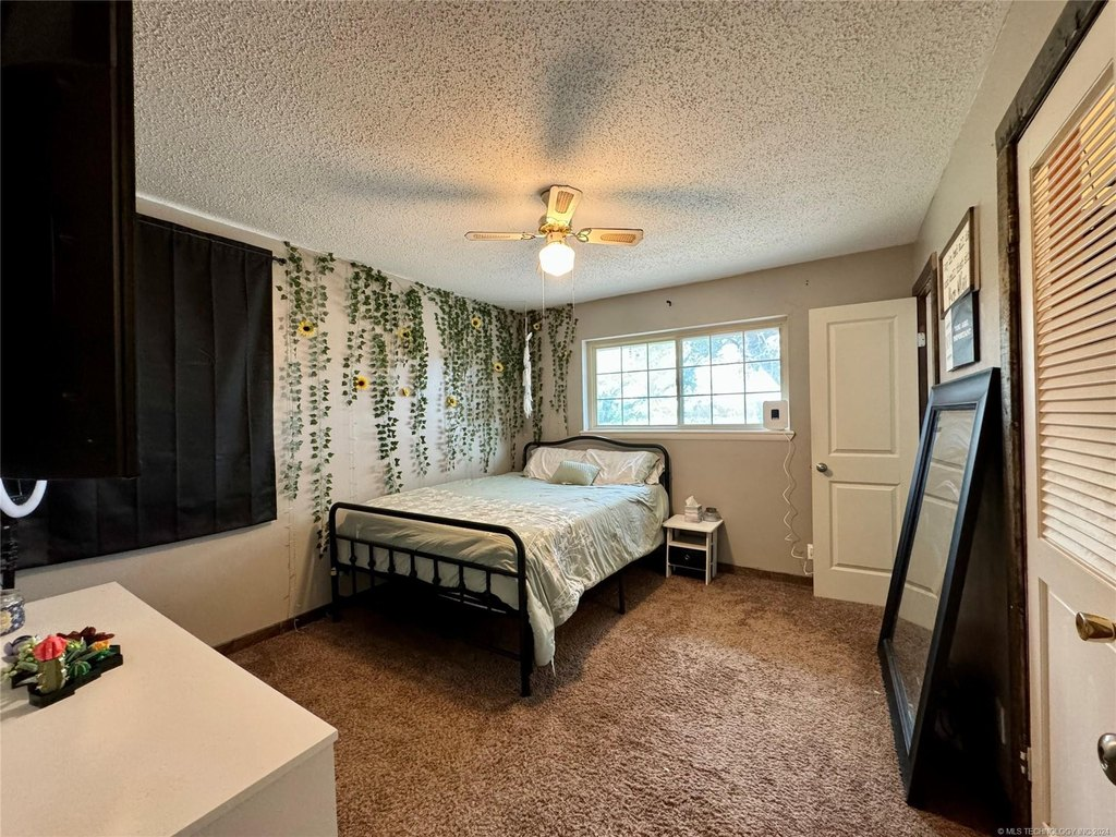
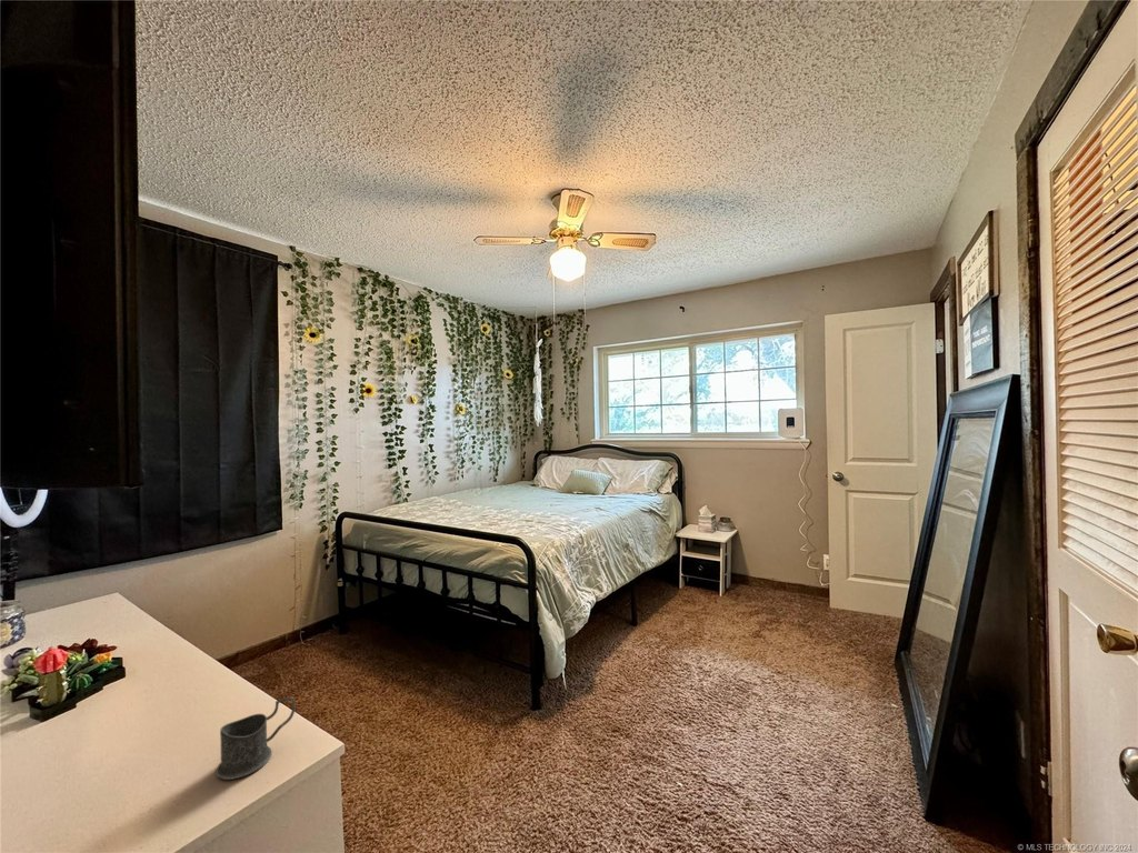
+ mug (258, 732)
